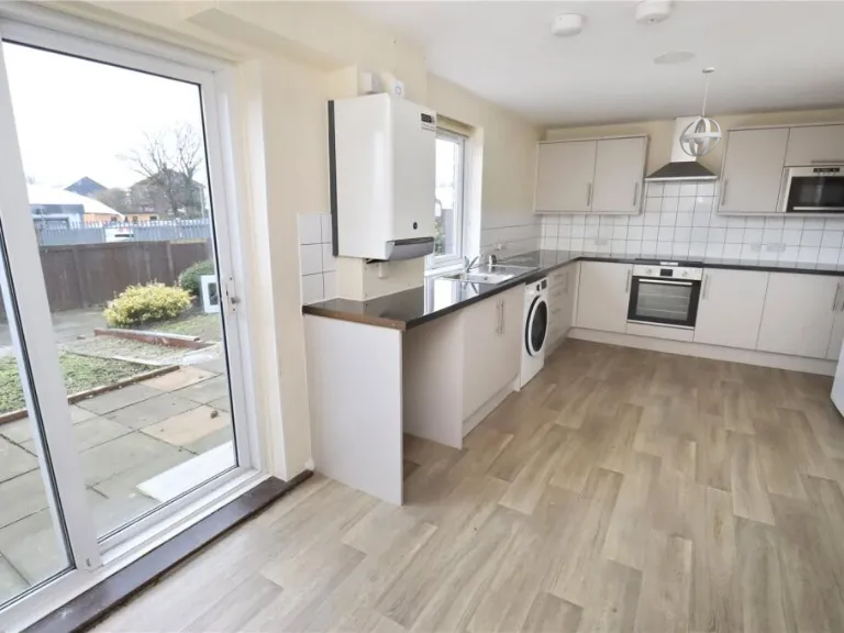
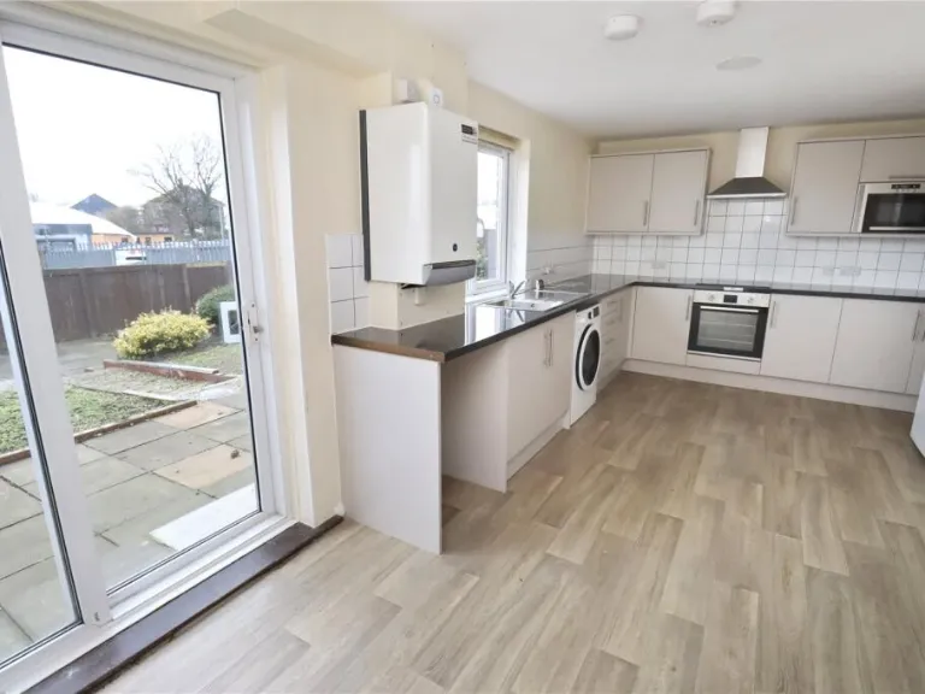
- pendant light (703, 113)
